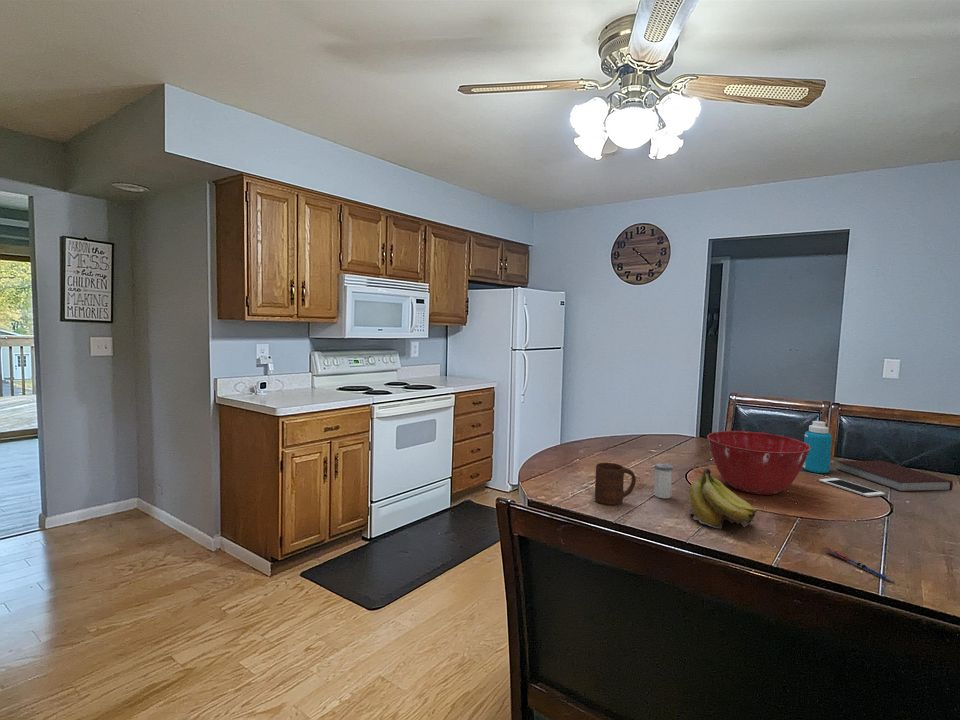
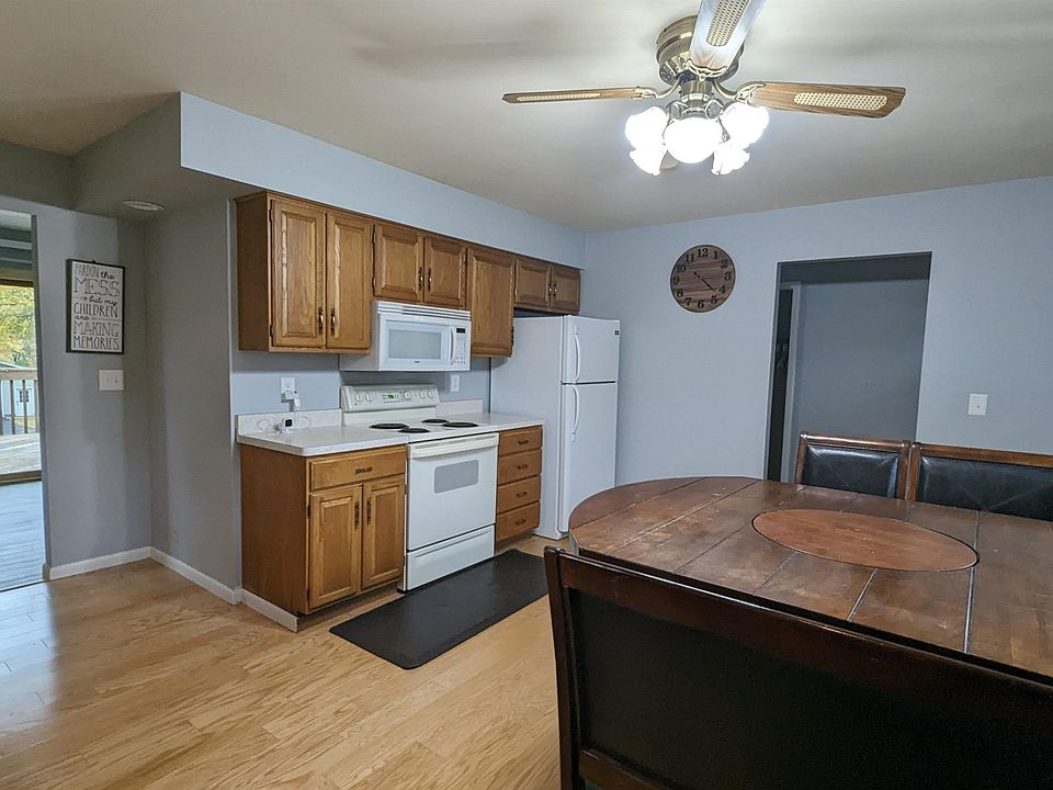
- pen (857, 563)
- bottle (817, 446)
- mixing bowl (755, 464)
- cell phone (850, 486)
- fruit (724, 498)
- notebook (890, 474)
- cup (613, 483)
- salt shaker (663, 480)
